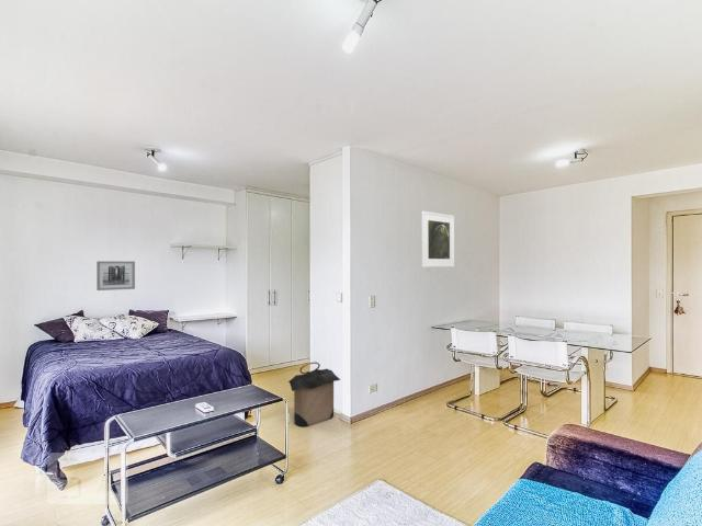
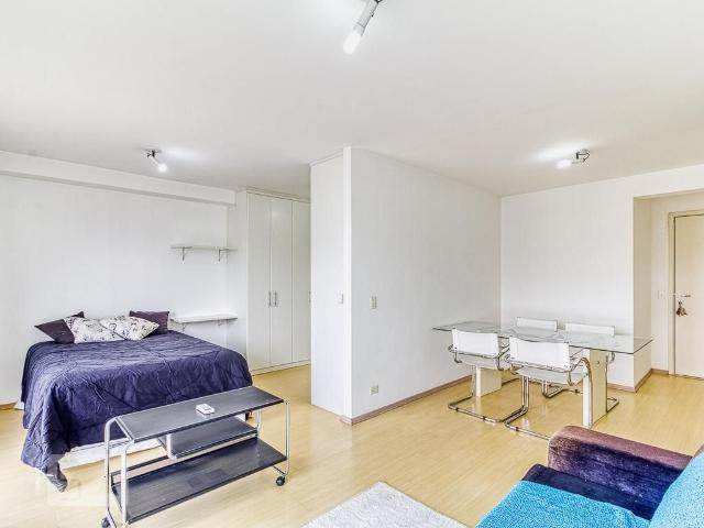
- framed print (439, 240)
- laundry hamper (314, 389)
- wall art (116, 275)
